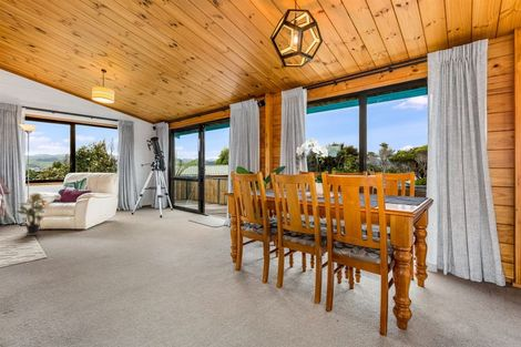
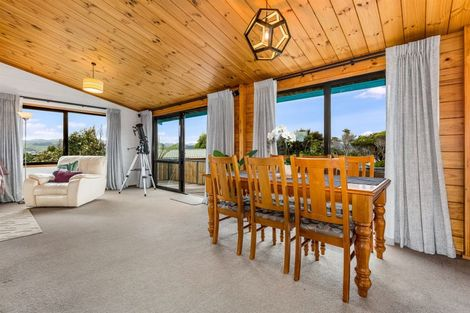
- potted plant (32, 213)
